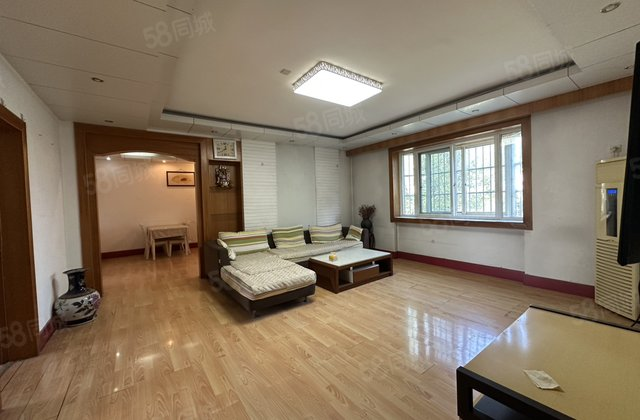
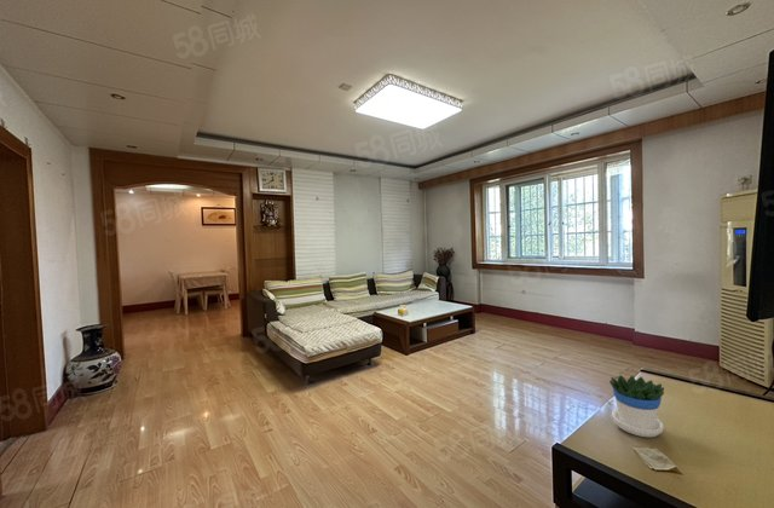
+ flowerpot (636, 405)
